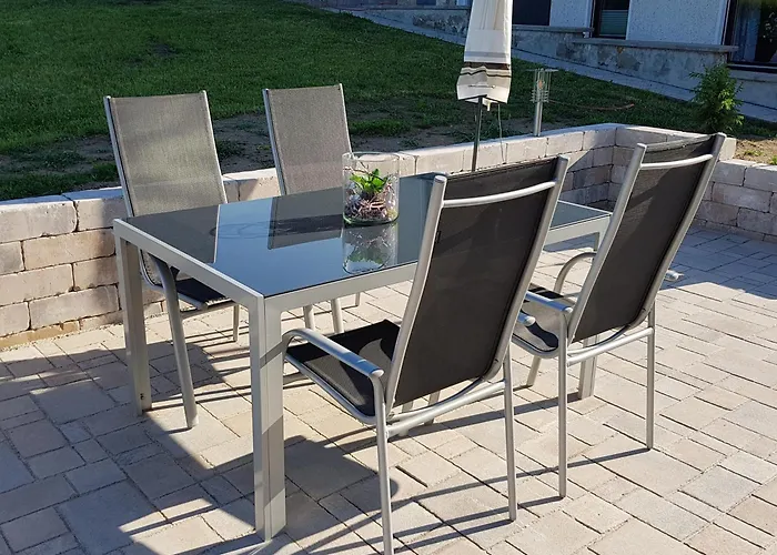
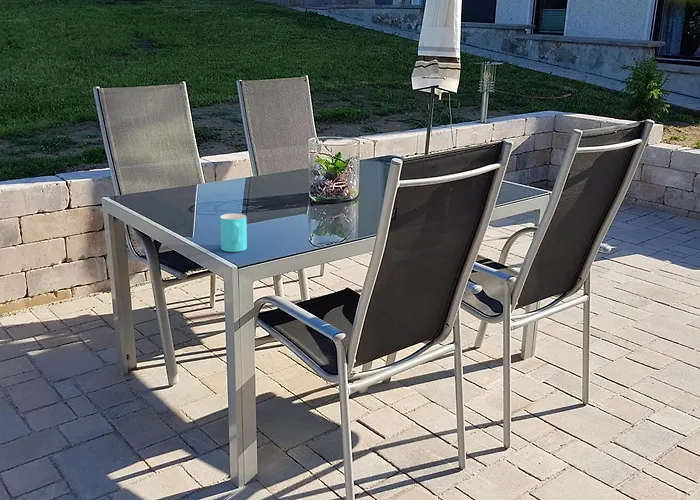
+ cup (232, 233)
